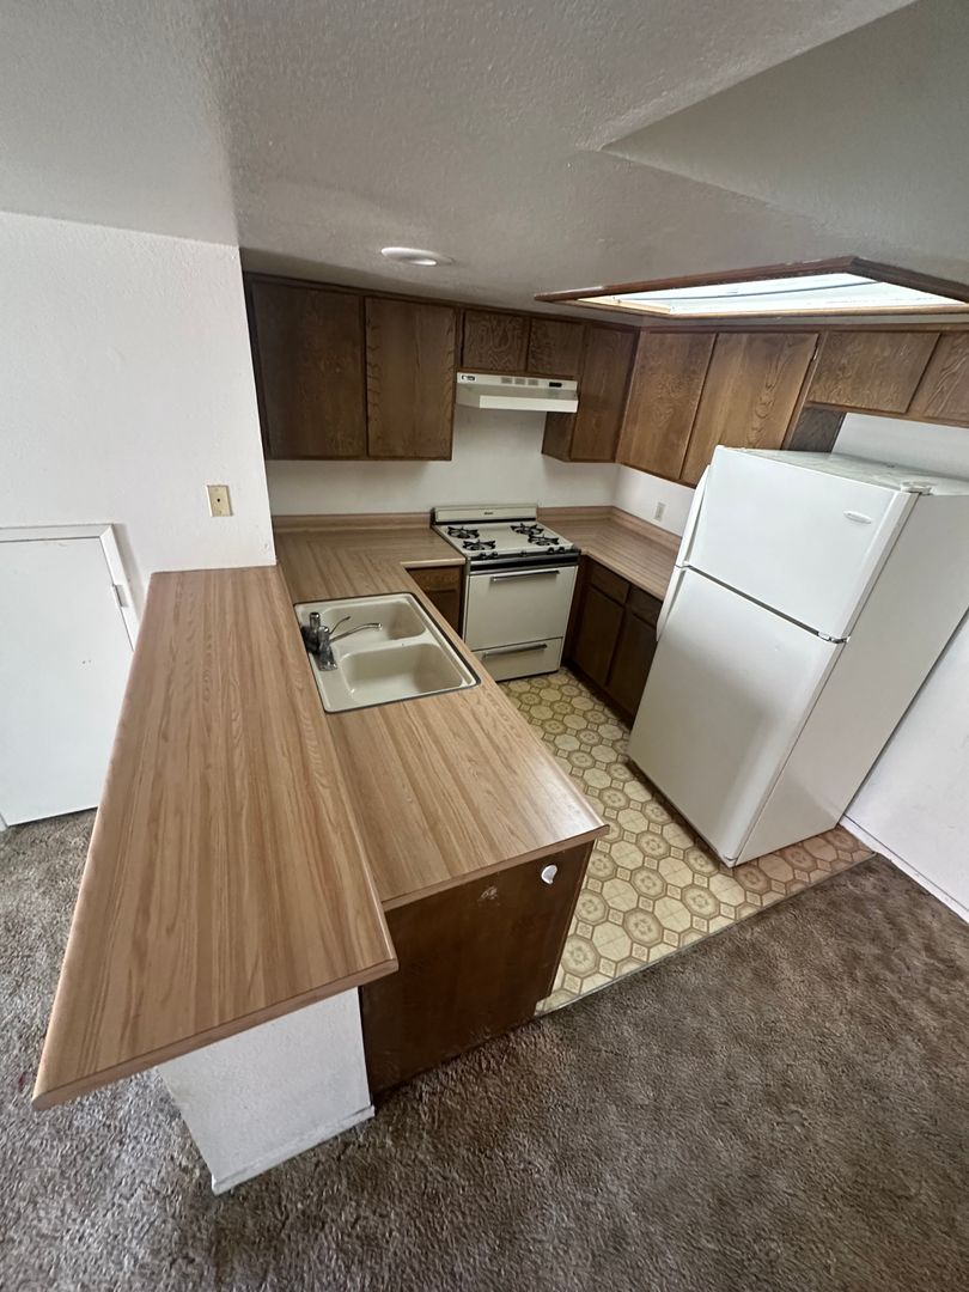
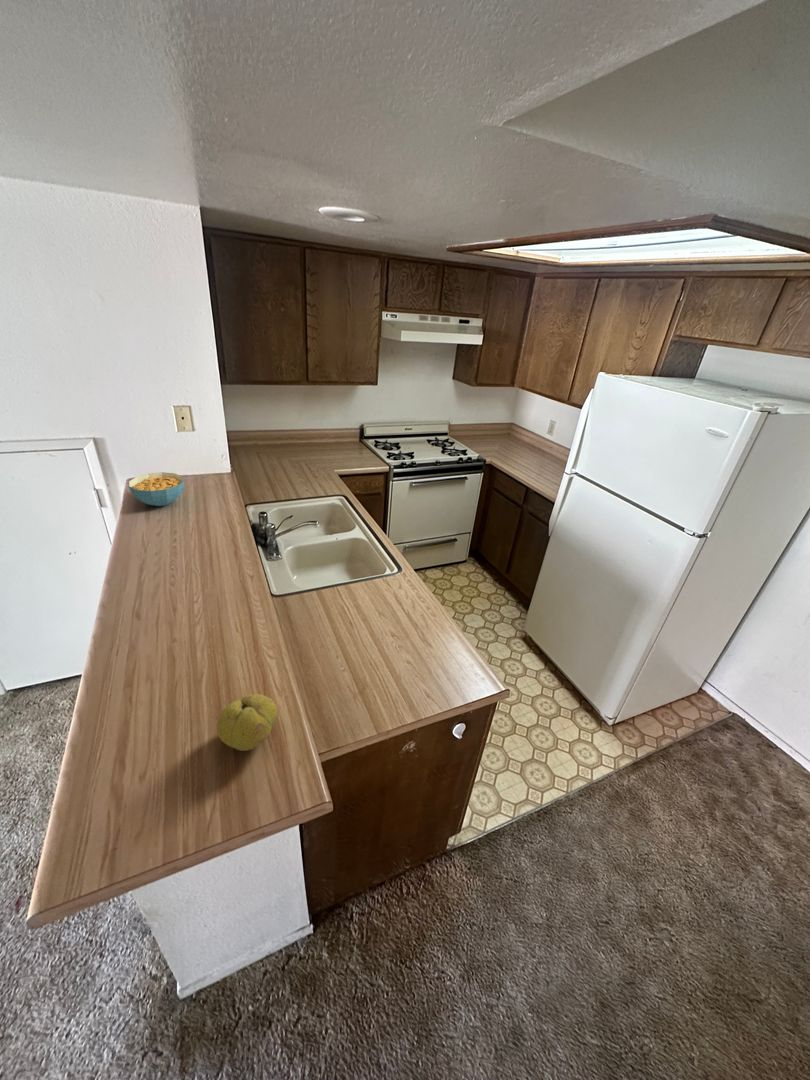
+ cereal bowl (159, 492)
+ fruit (247, 721)
